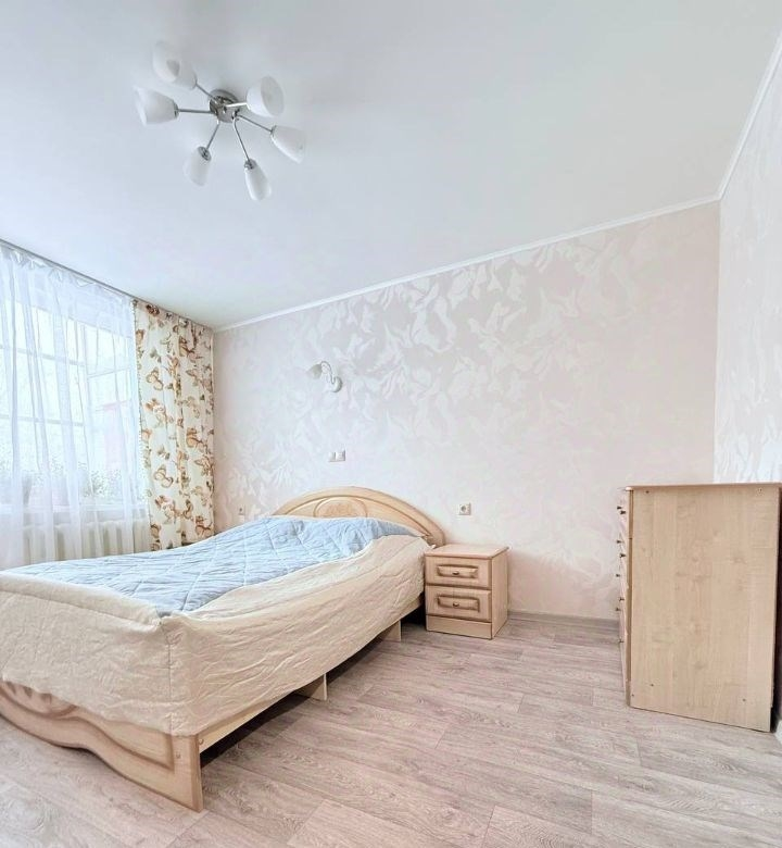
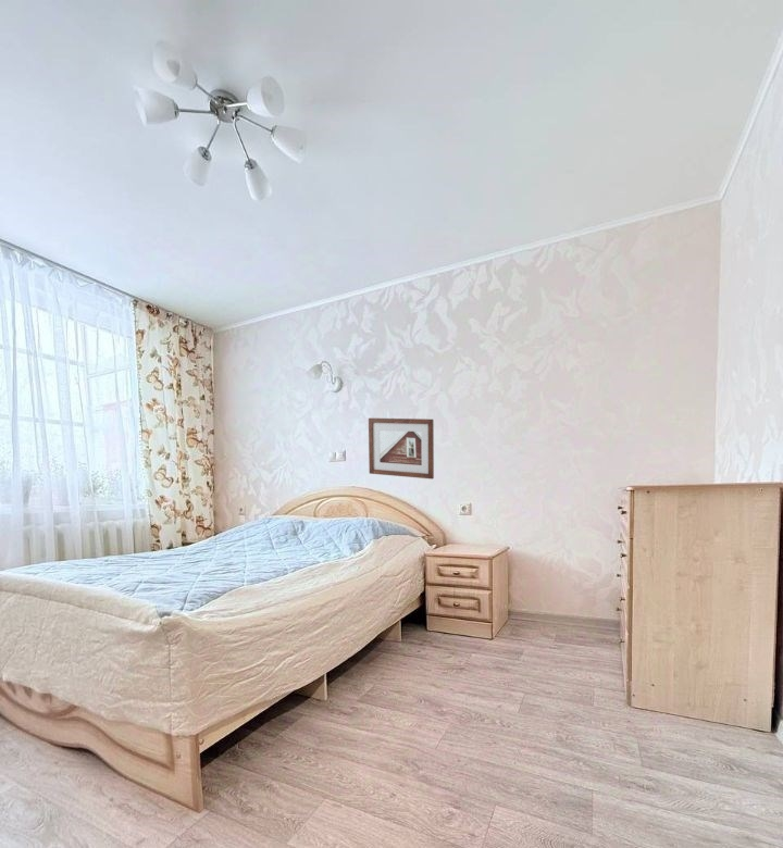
+ picture frame (399, 447)
